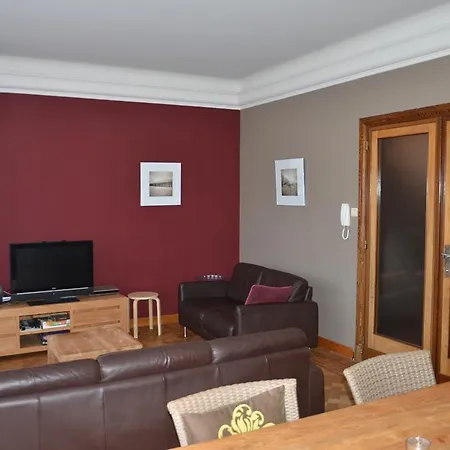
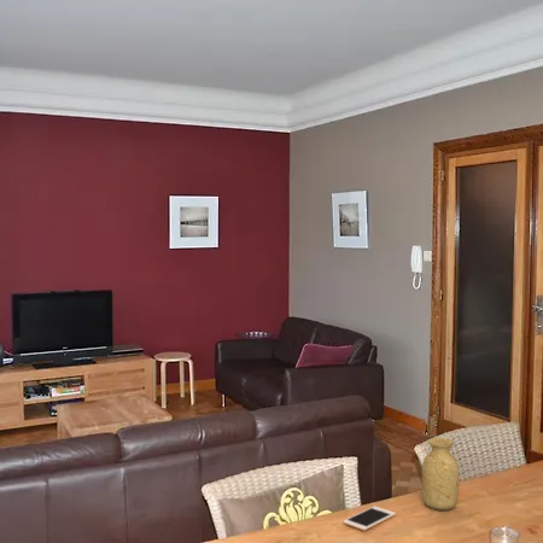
+ vase (439, 473)
+ cell phone (369, 518)
